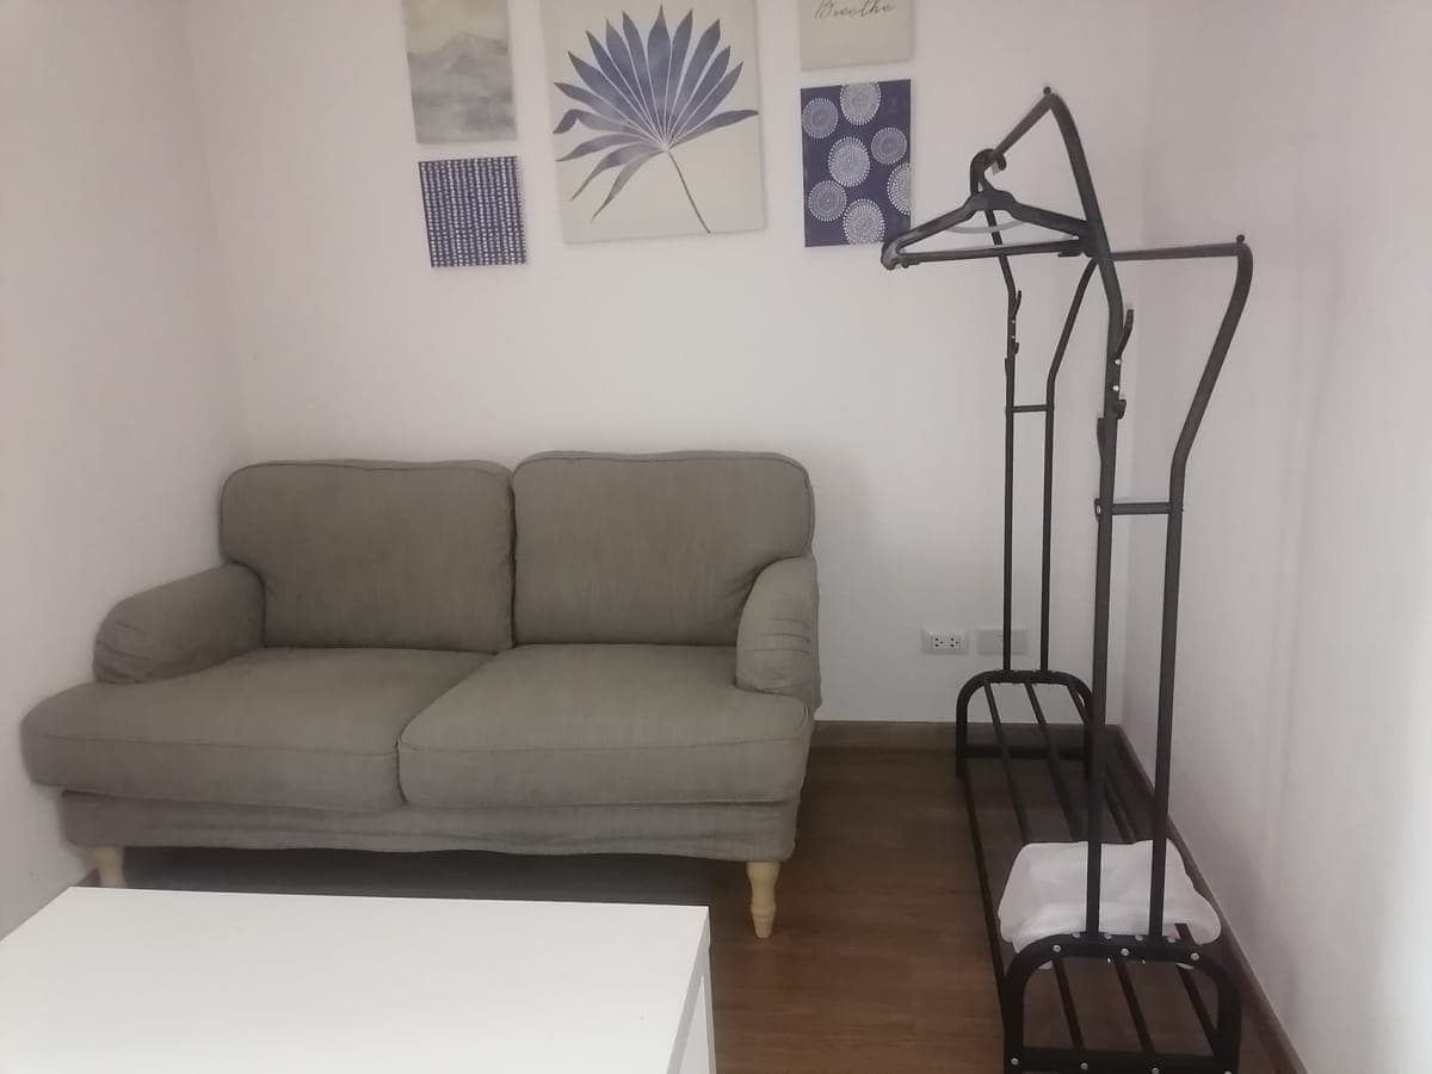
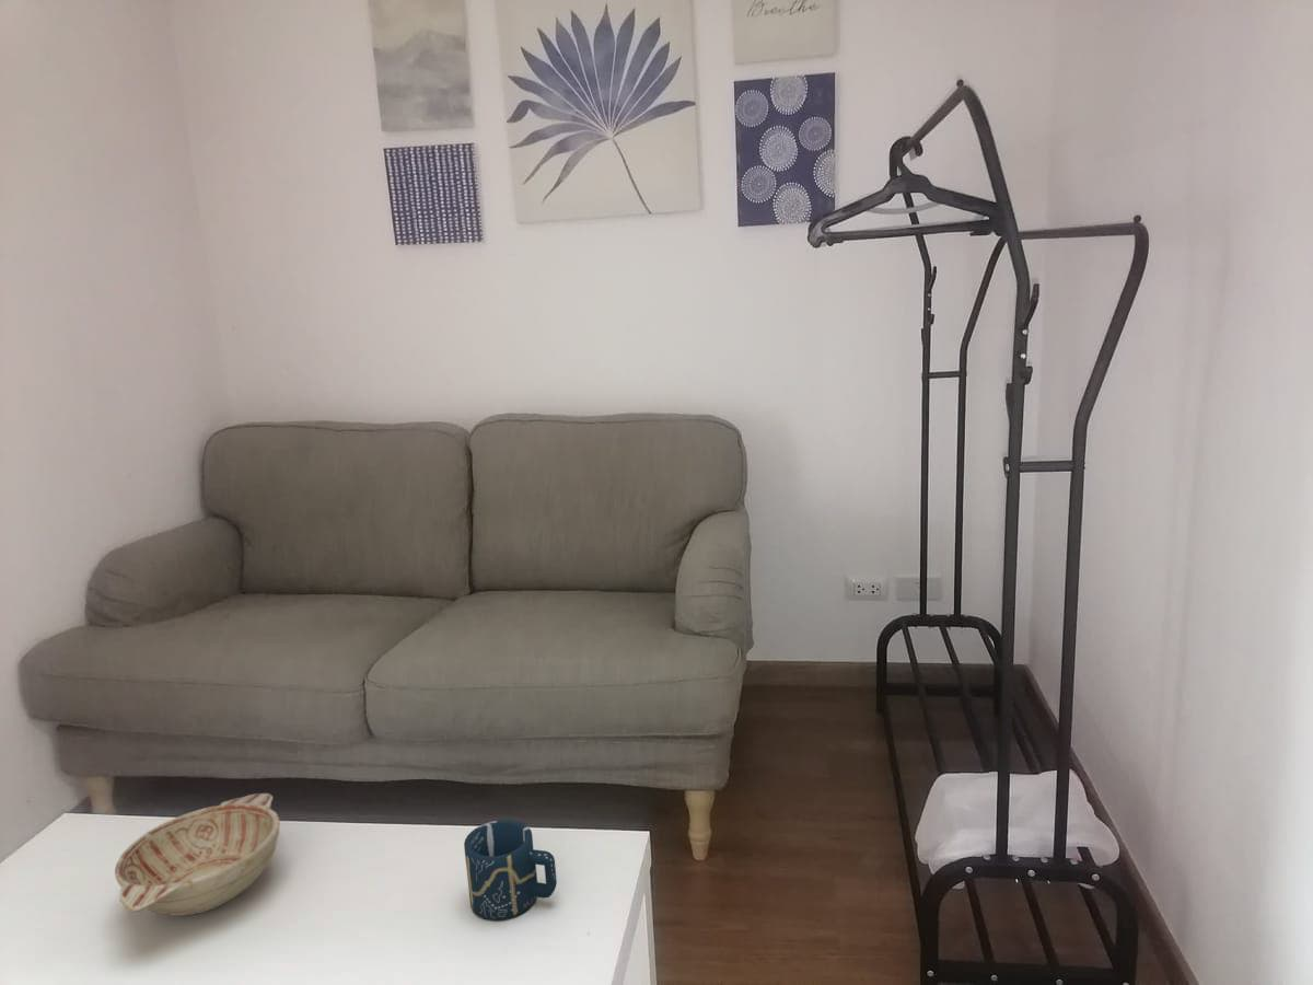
+ decorative bowl (204, 865)
+ cup (511, 870)
